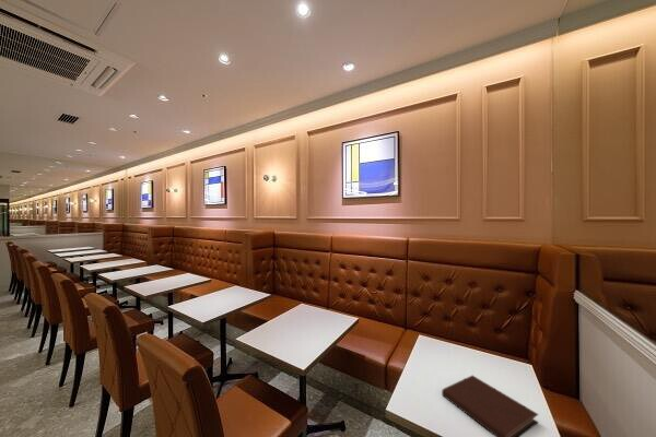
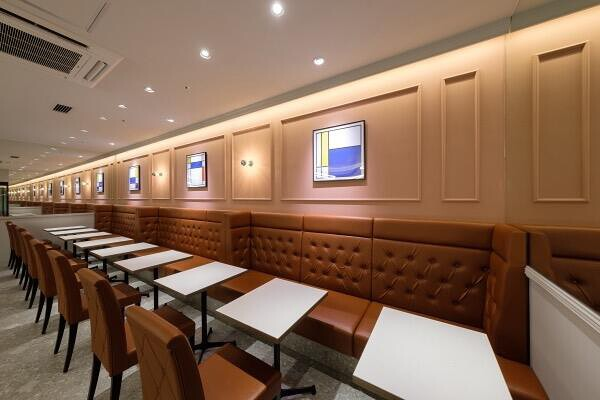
- notebook (487, 404)
